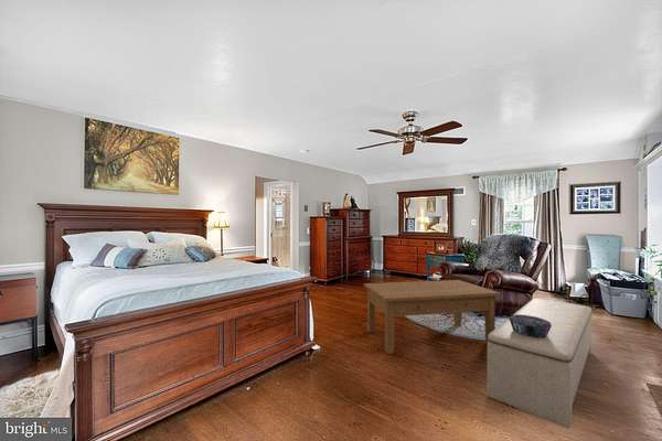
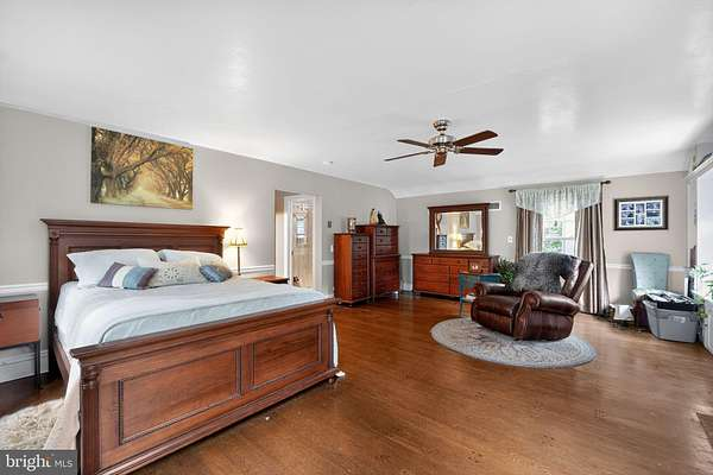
- decorative bowl (528, 325)
- coffee table (427, 312)
- bench (546, 344)
